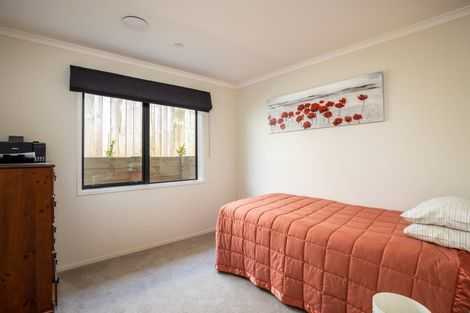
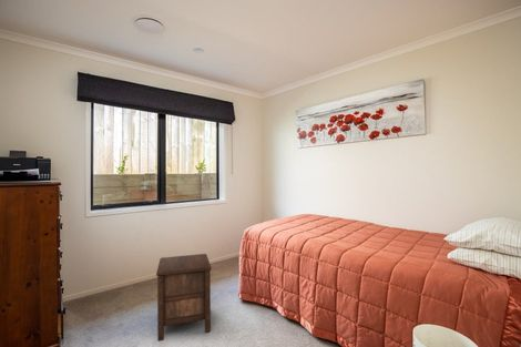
+ nightstand (184, 292)
